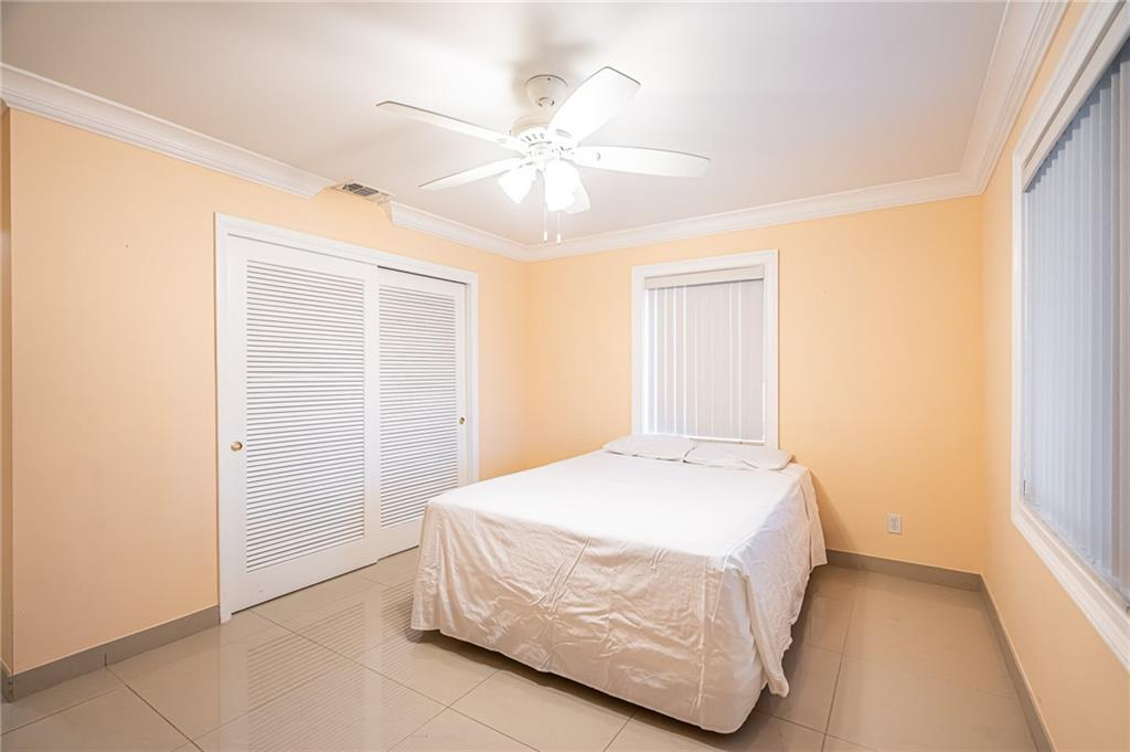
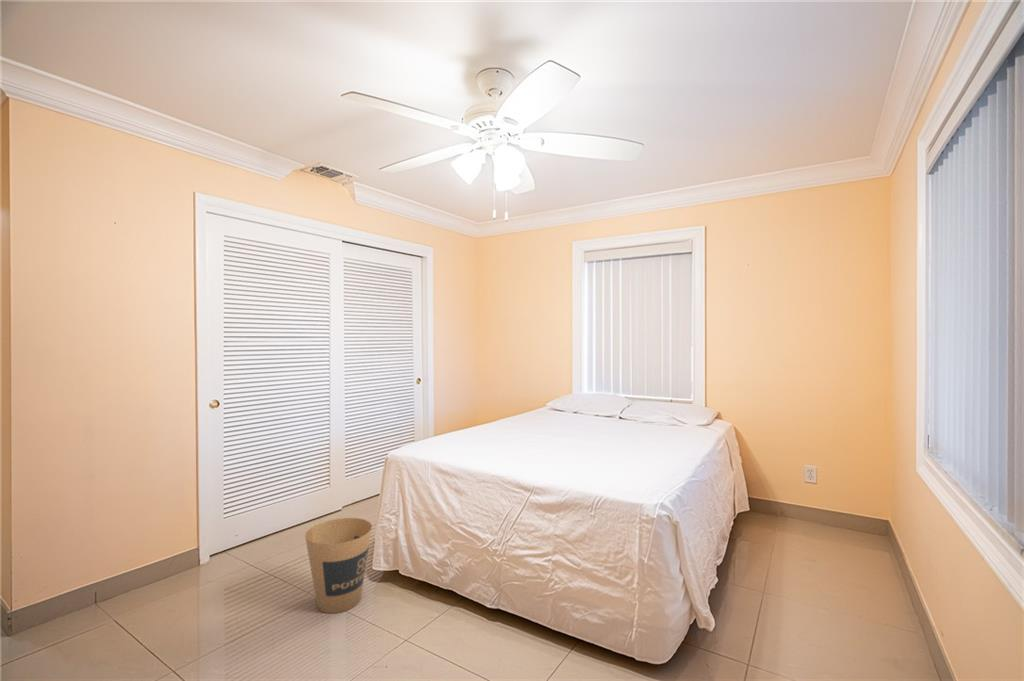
+ trash can (339, 565)
